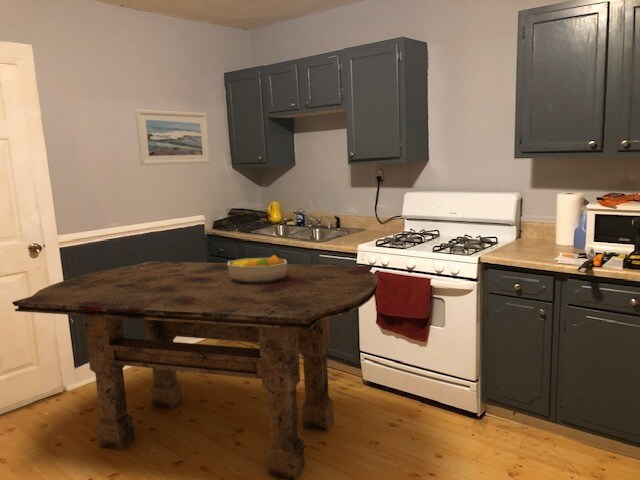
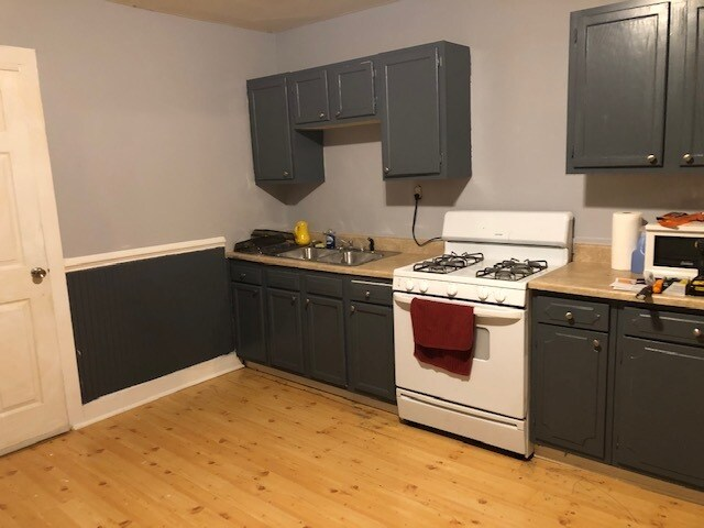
- dining table (213, 359)
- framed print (175, 137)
- fruit bowl (257, 266)
